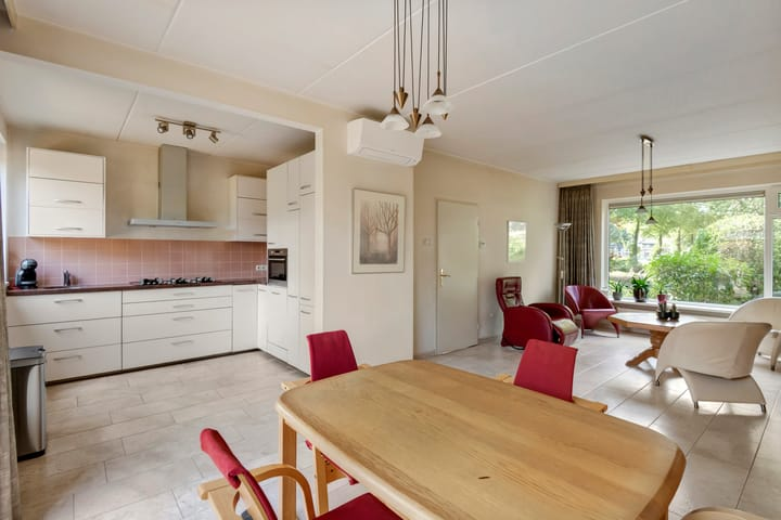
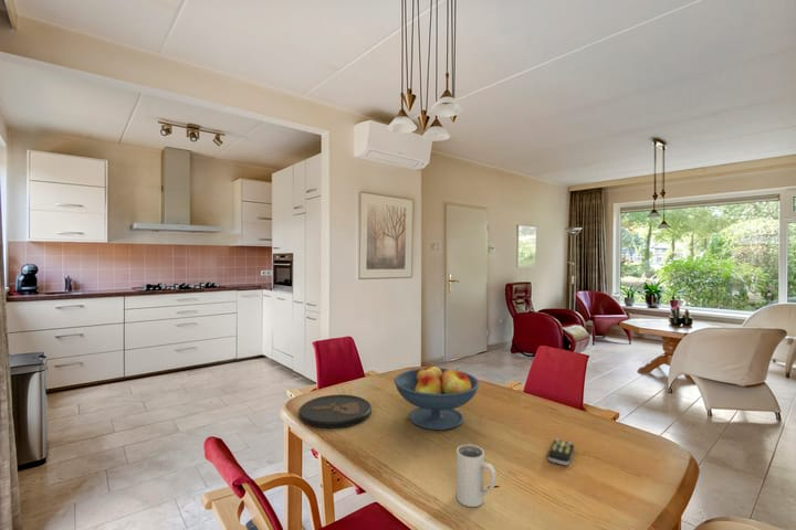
+ remote control (561, 451)
+ fruit bowl (436, 392)
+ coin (335, 410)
+ mug (475, 477)
